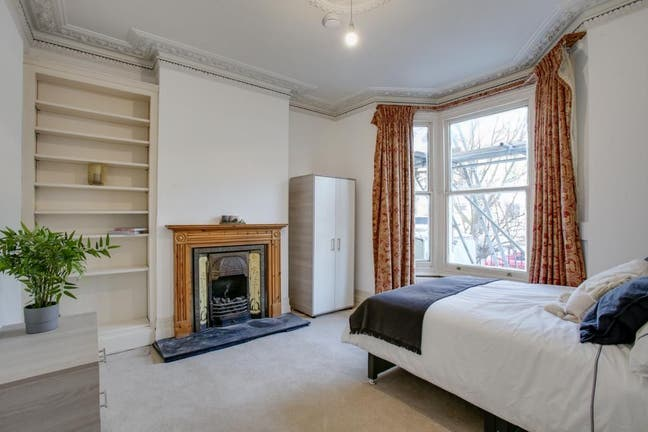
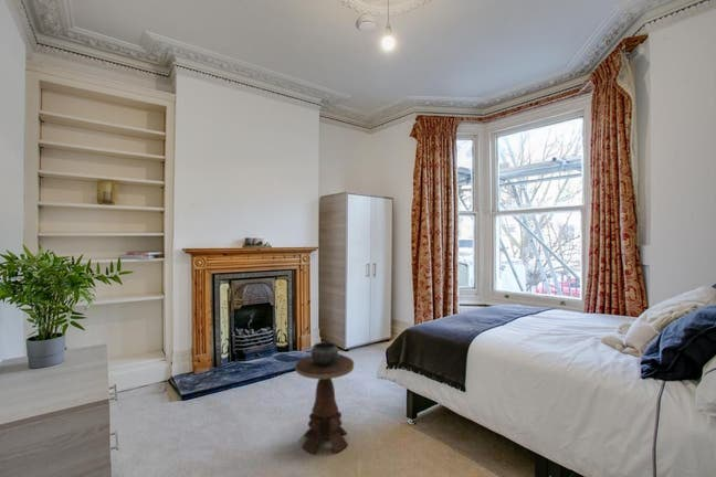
+ side table (325, 392)
